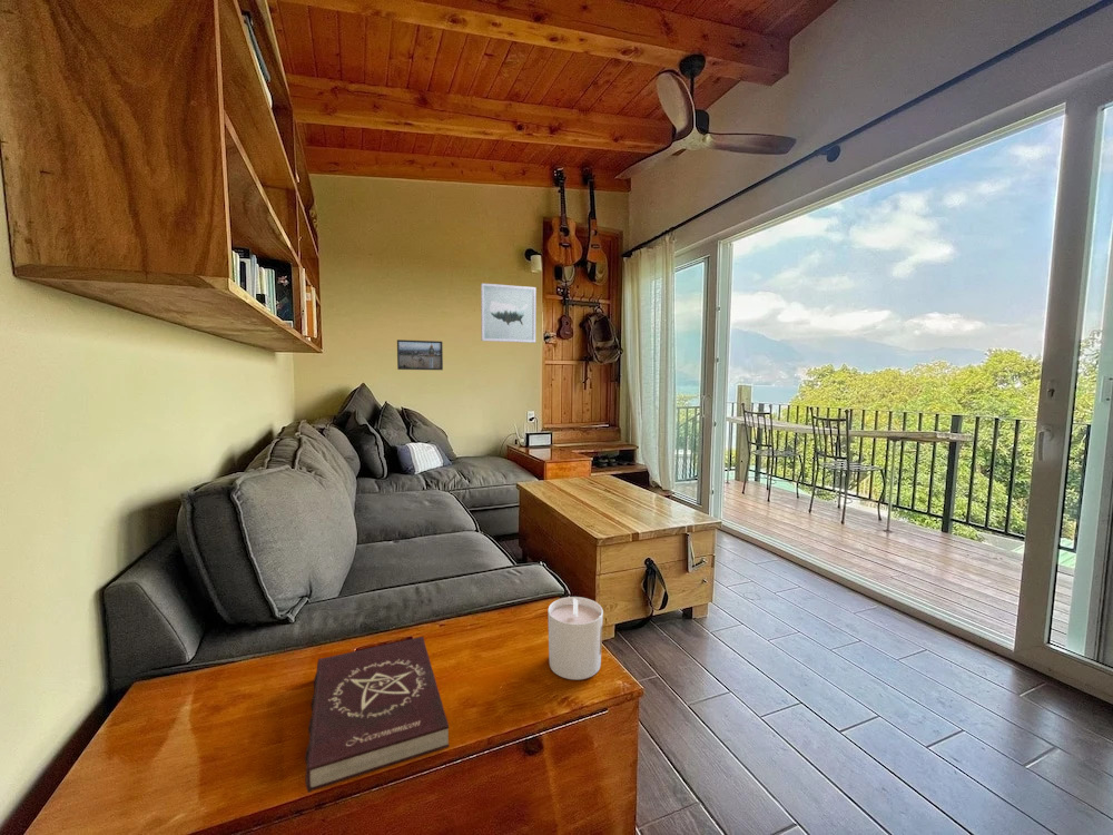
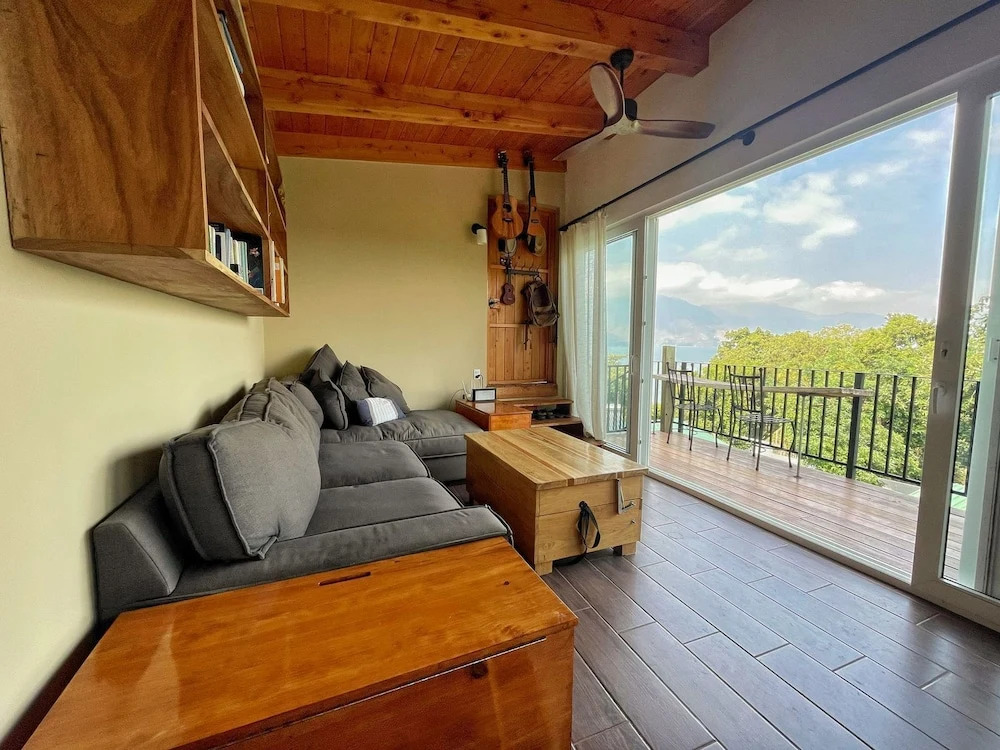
- candle (574, 631)
- book (375, 698)
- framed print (420, 355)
- wall art (509, 313)
